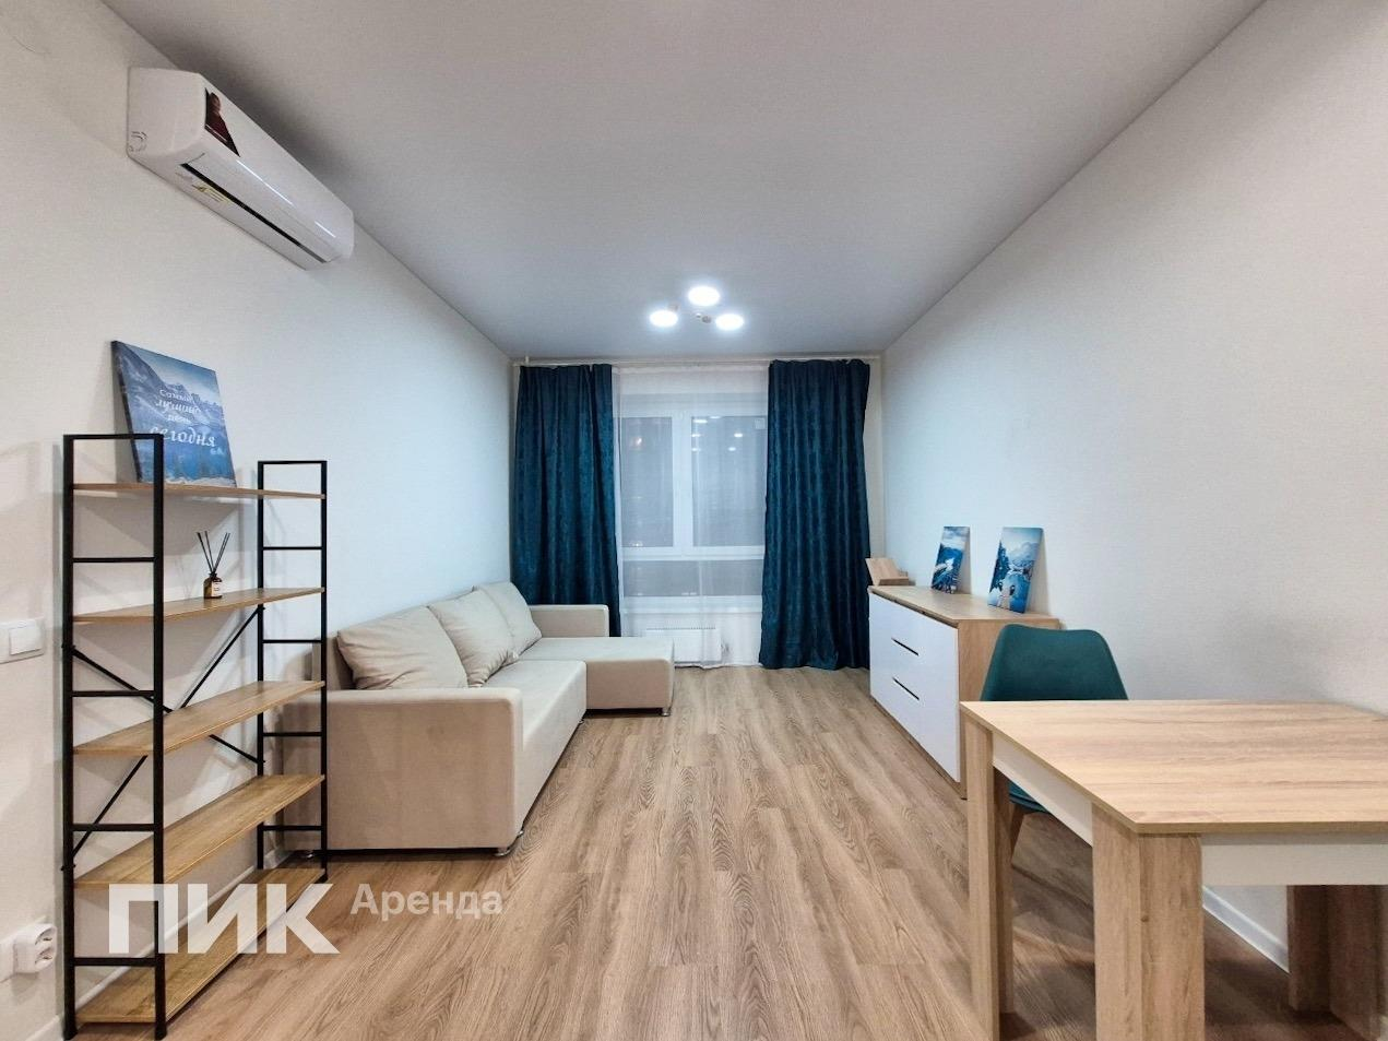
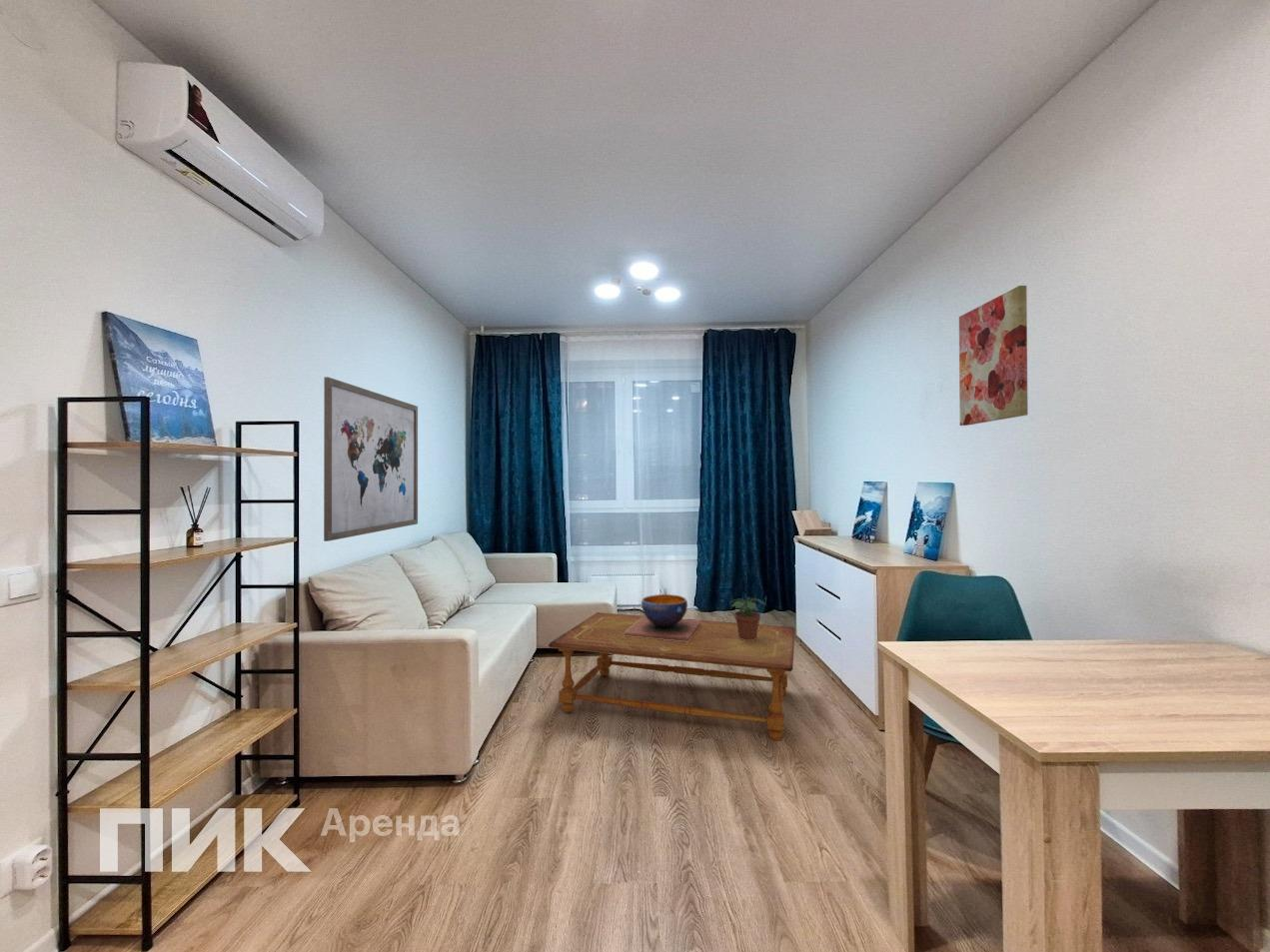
+ wall art (378, 463)
+ decorative bowl (663, 613)
+ coffee table (677, 668)
+ potted plant (746, 617)
+ wall art (990, 361)
